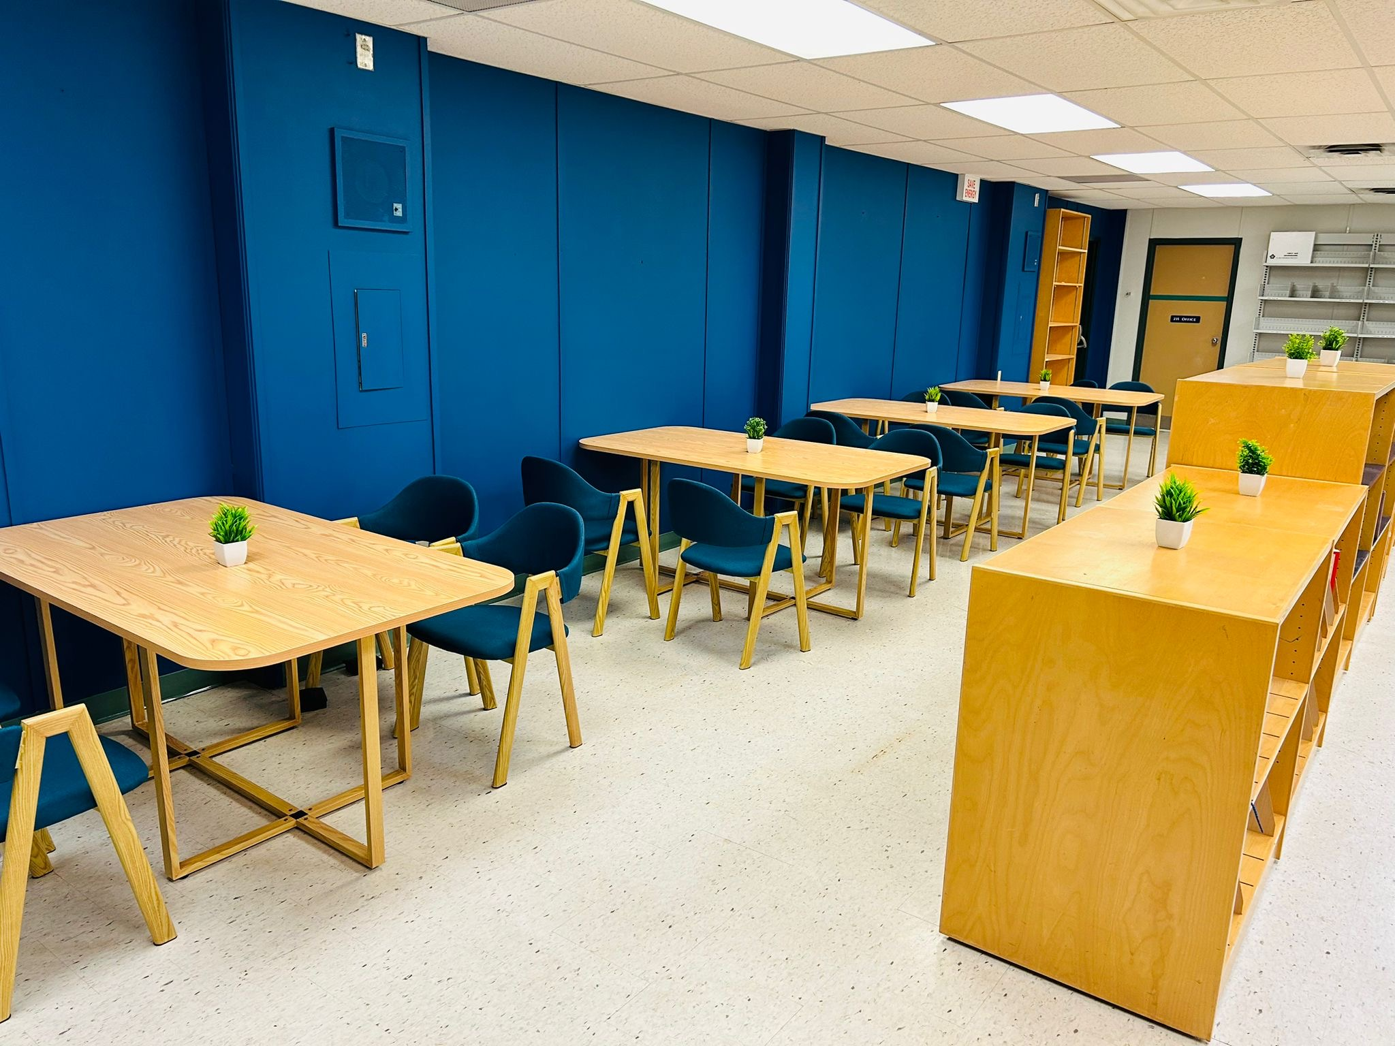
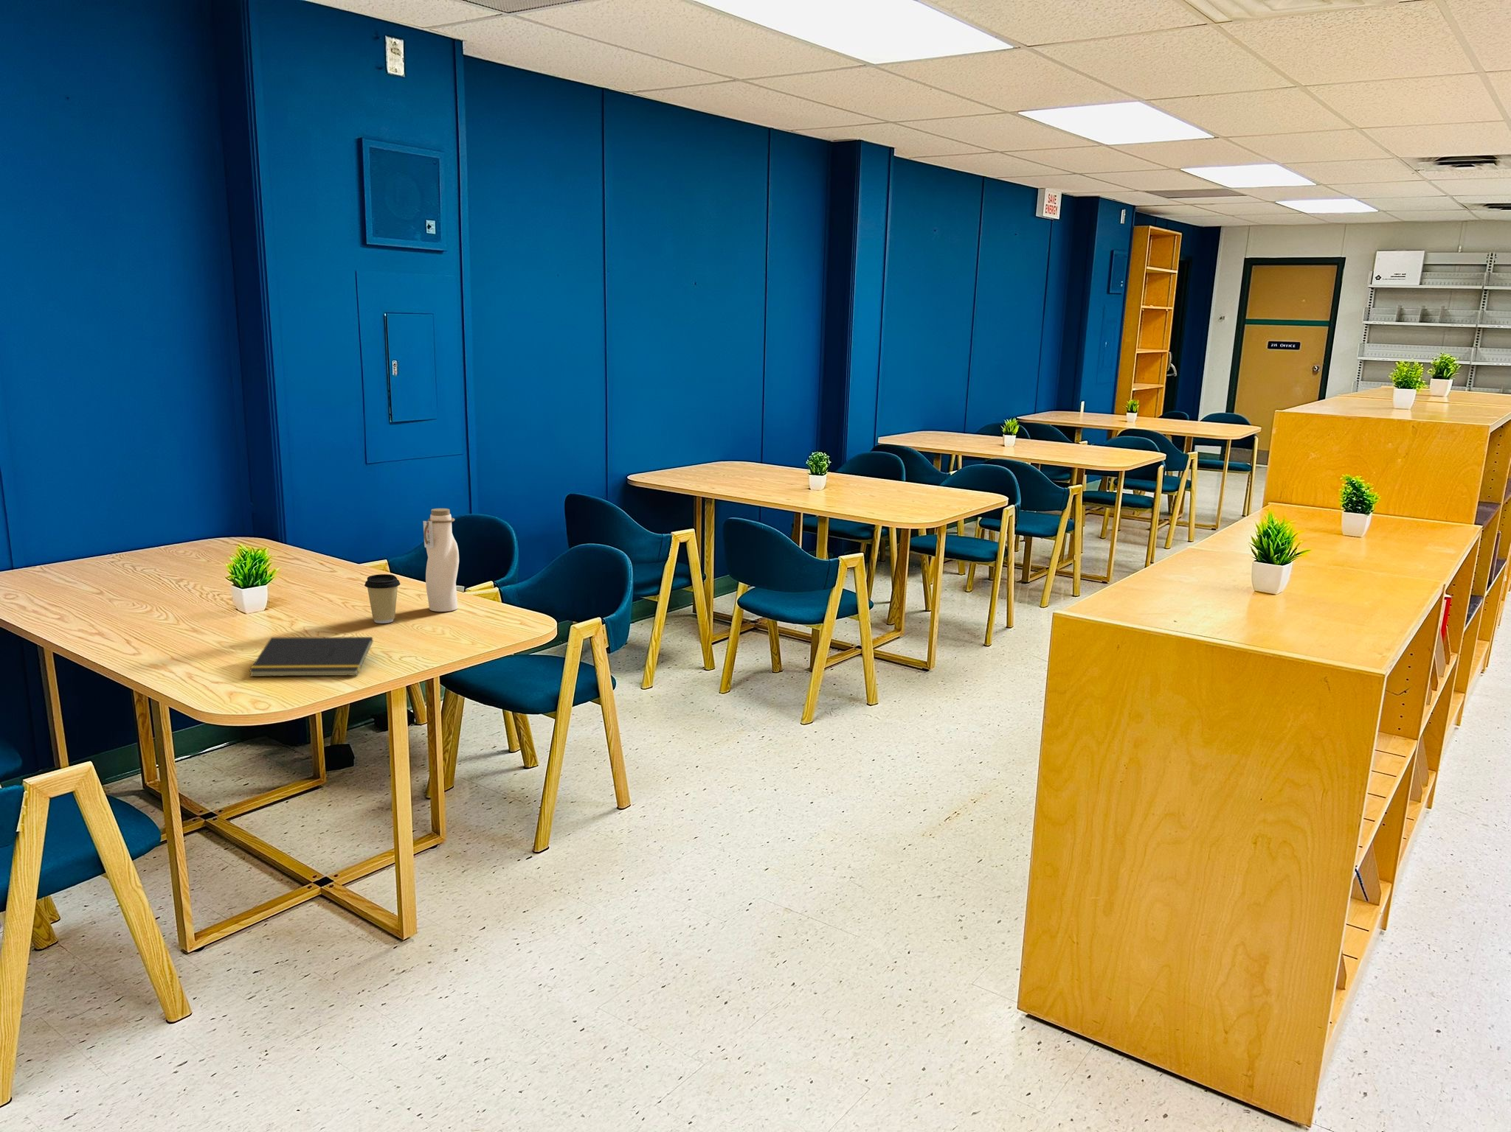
+ notepad (313, 656)
+ water bottle (440, 559)
+ coffee cup (383, 599)
